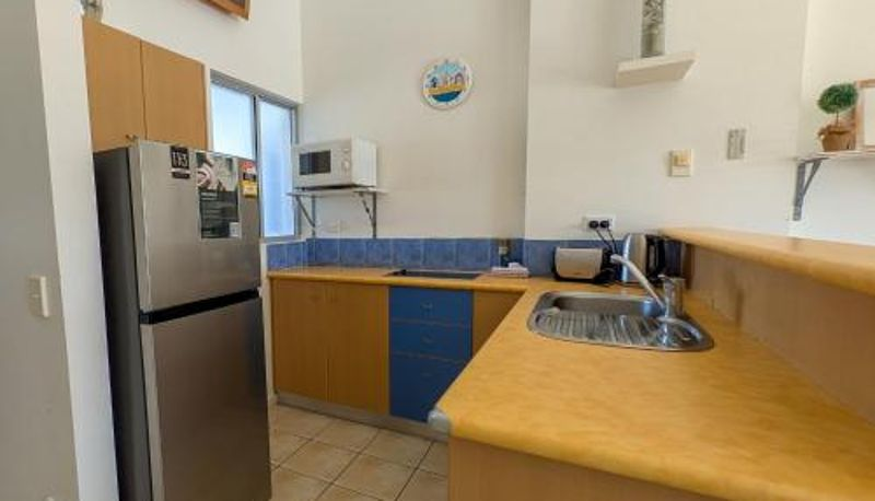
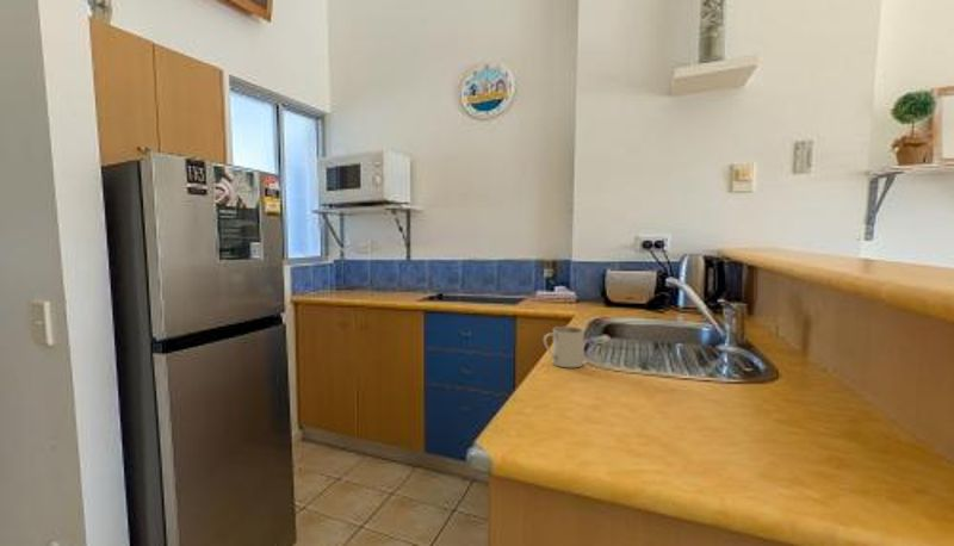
+ mug (562, 347)
